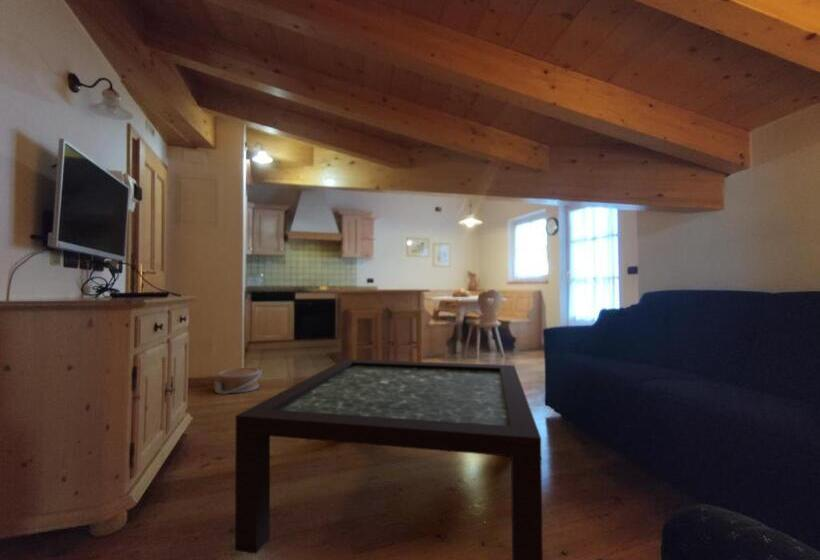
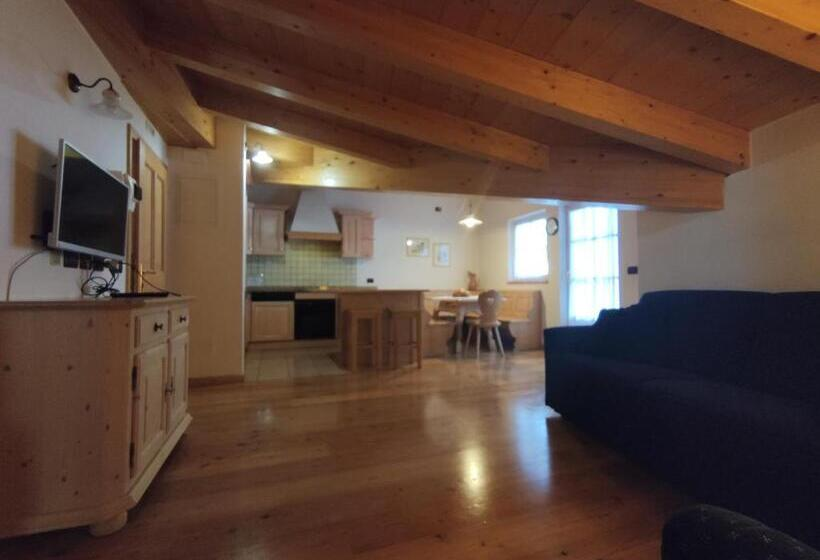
- basket (238, 380)
- coffee table (408, 436)
